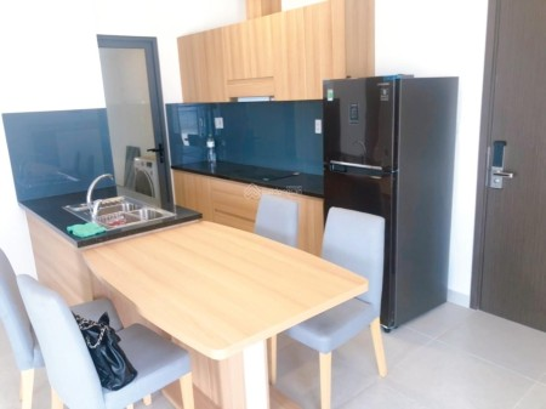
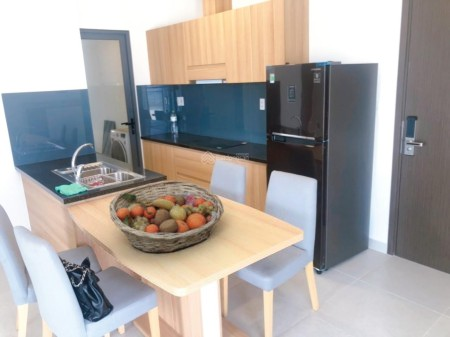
+ fruit basket (168, 214)
